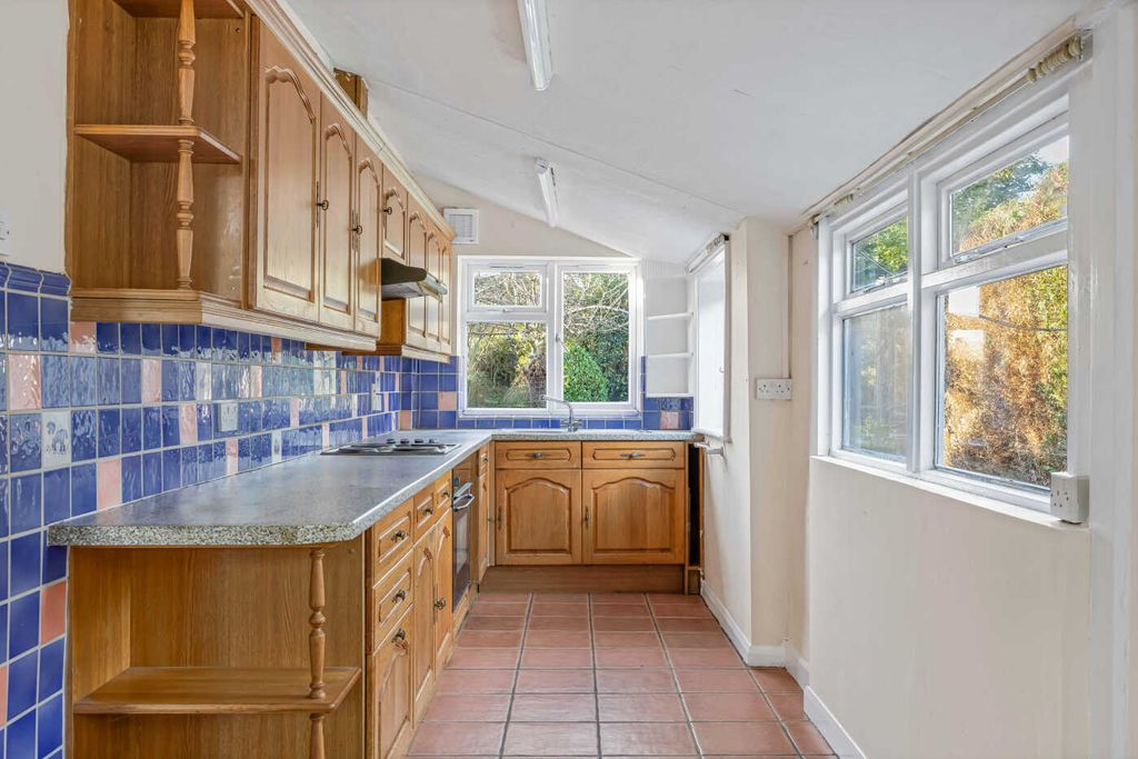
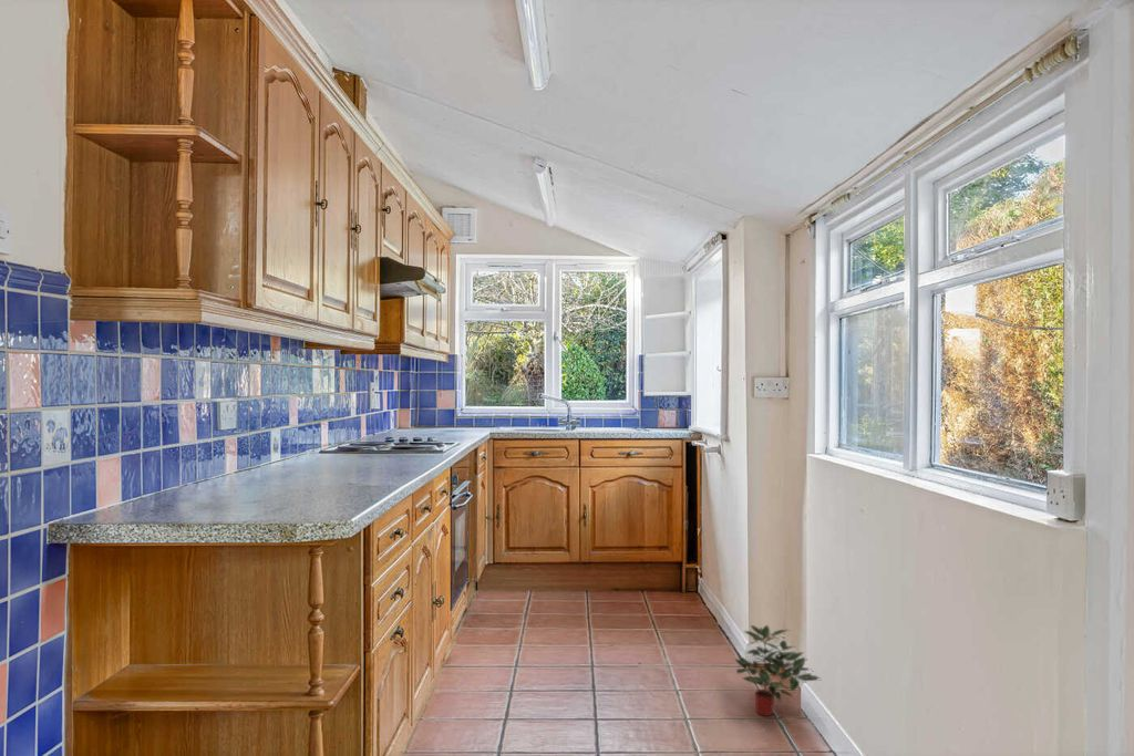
+ potted plant (777, 672)
